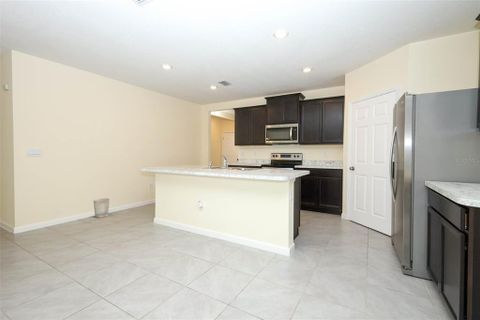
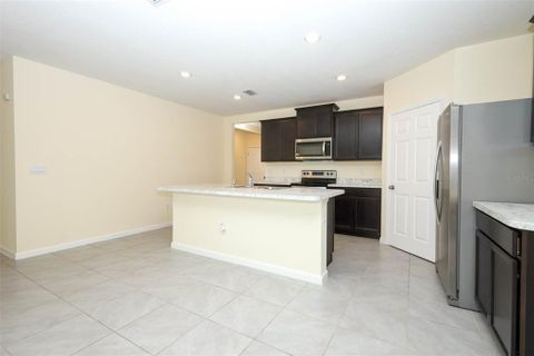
- wastebasket (101, 208)
